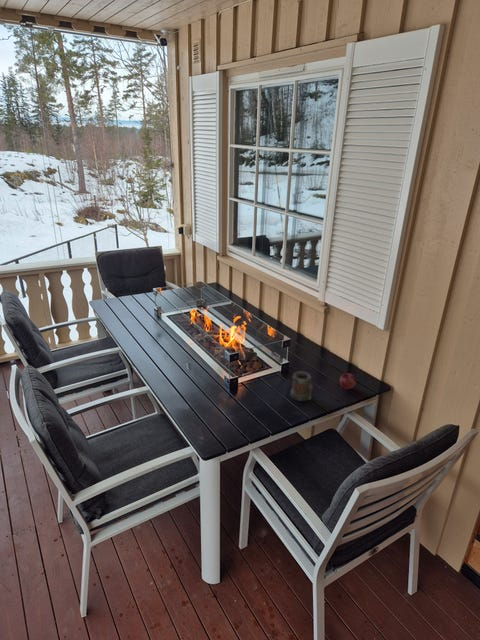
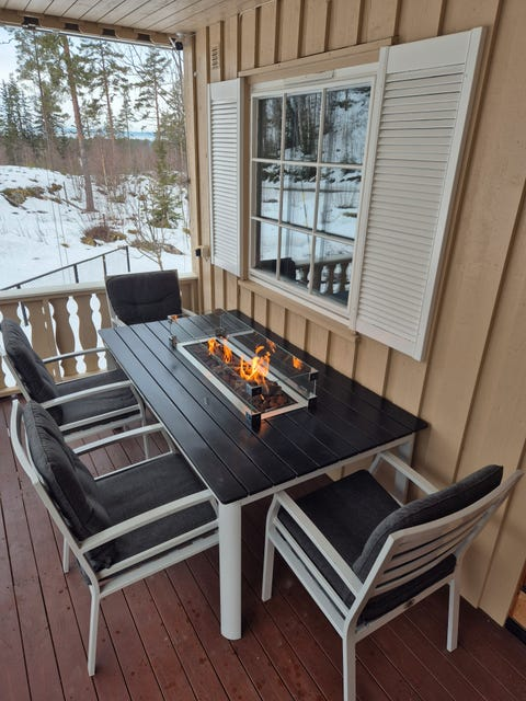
- fruit (347, 380)
- mug (302, 386)
